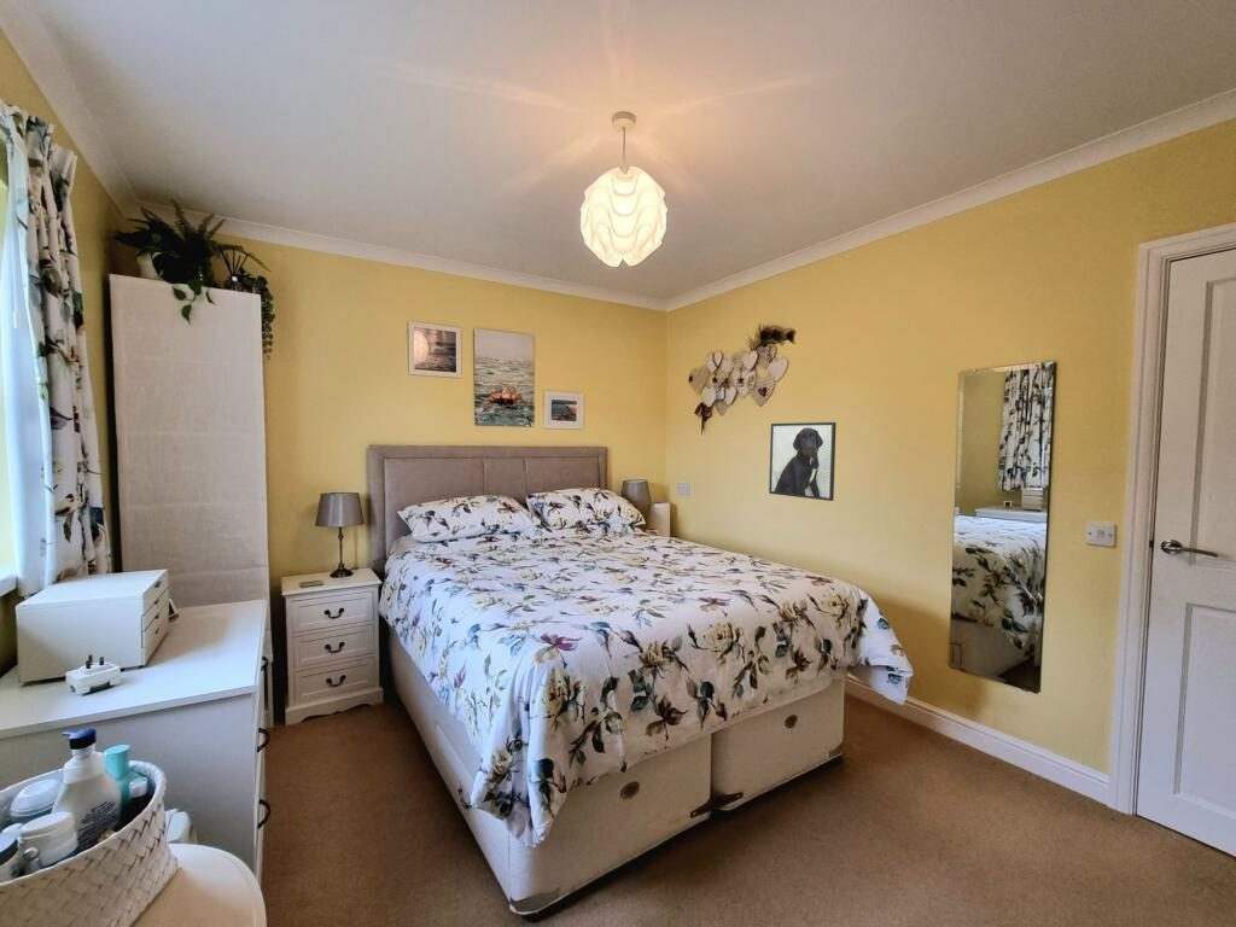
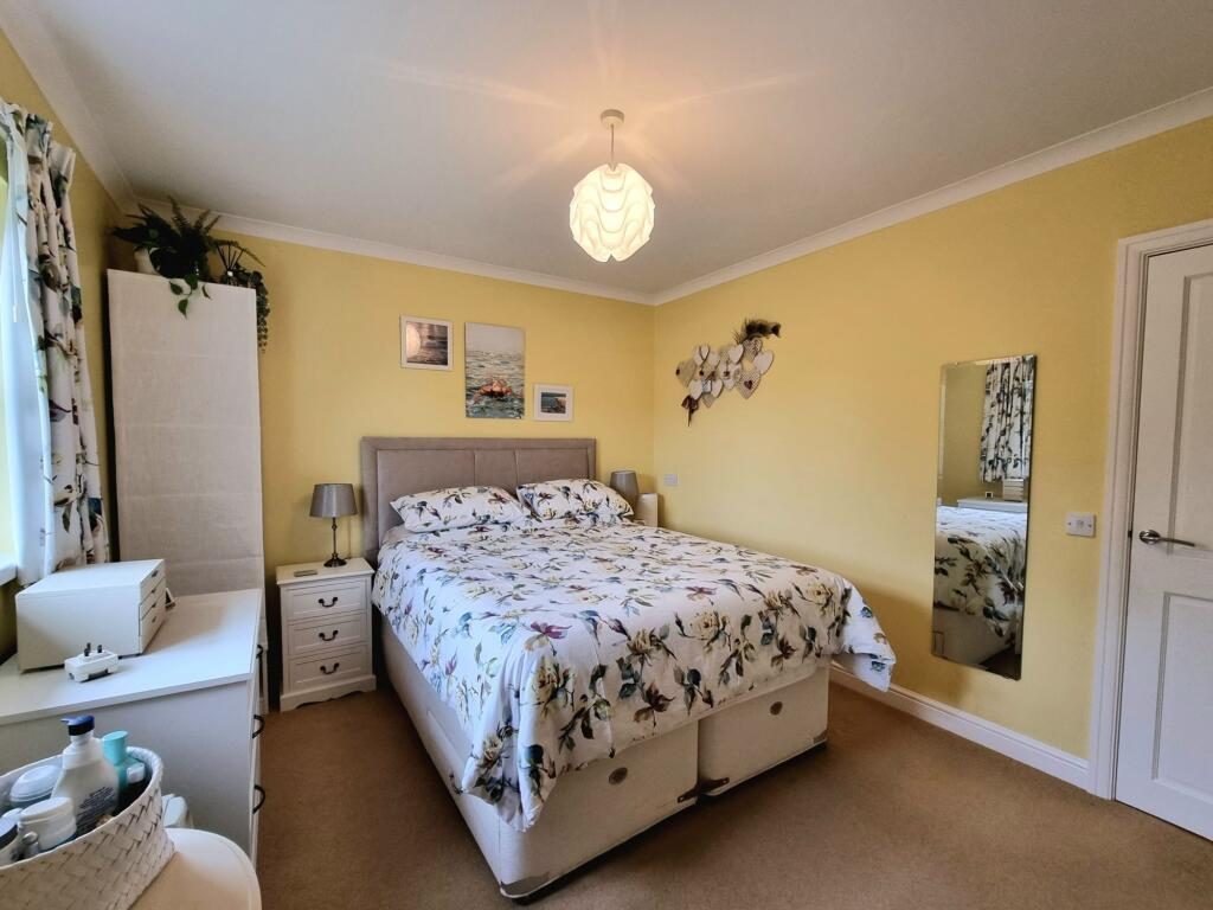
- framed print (800, 460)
